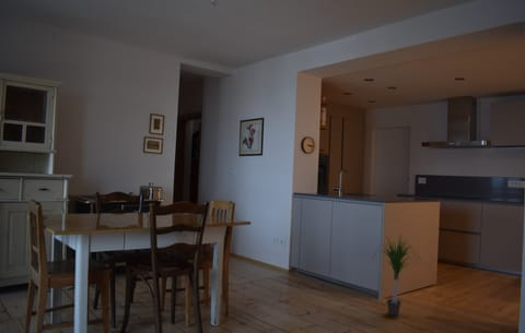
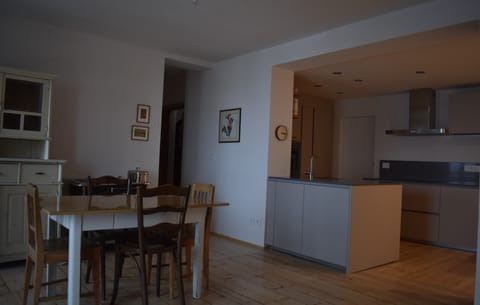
- potted plant (396, 272)
